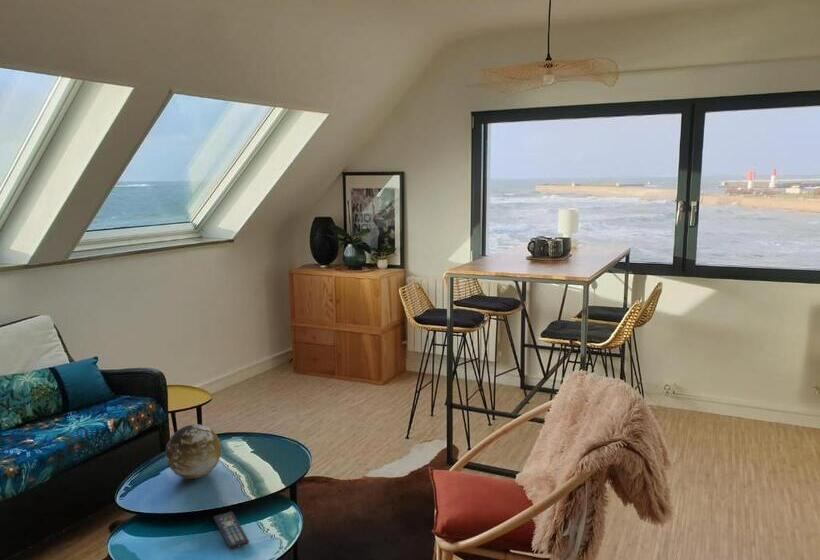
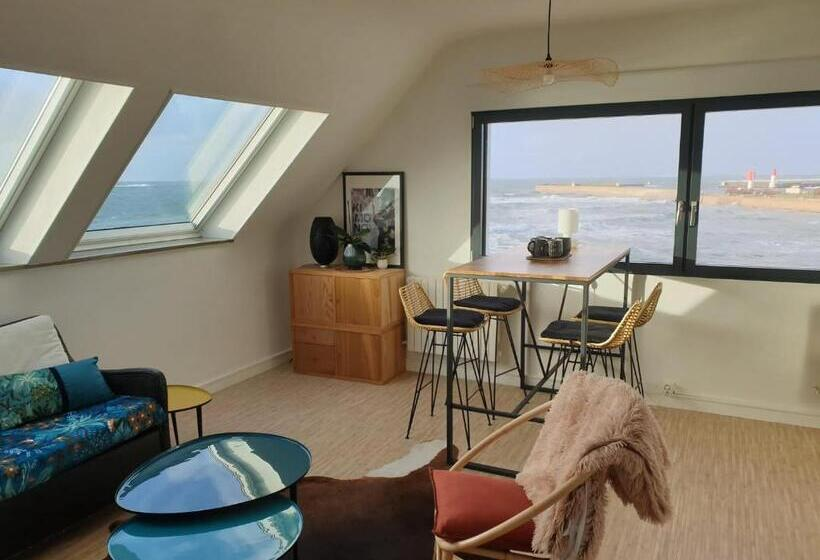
- decorative orb (193, 451)
- remote control (230, 529)
